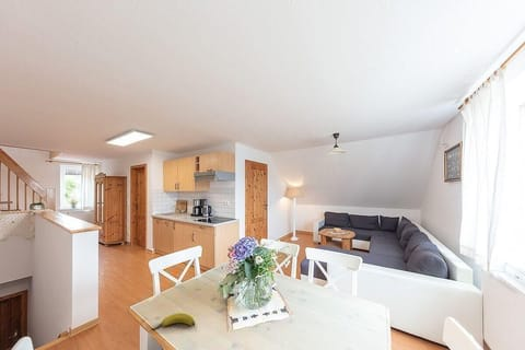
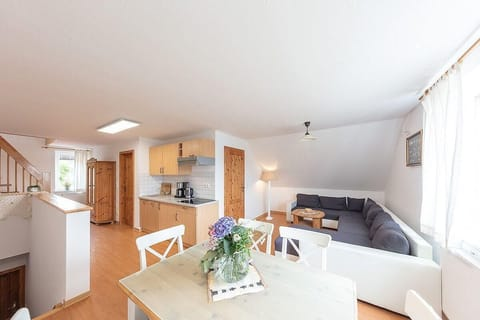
- banana (175, 320)
